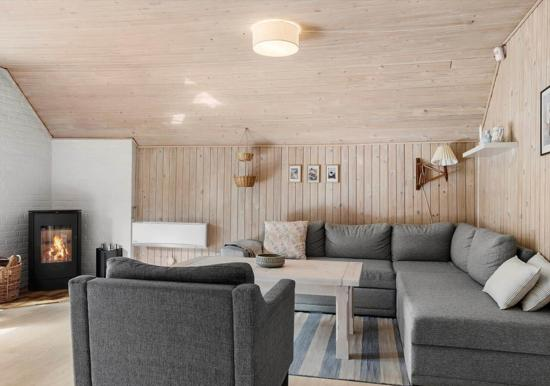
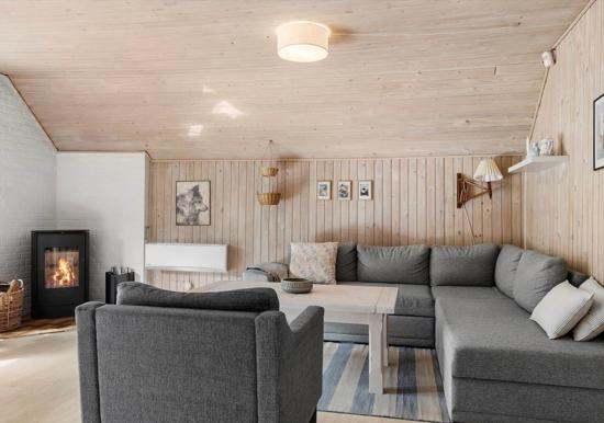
+ wall art (192, 203)
